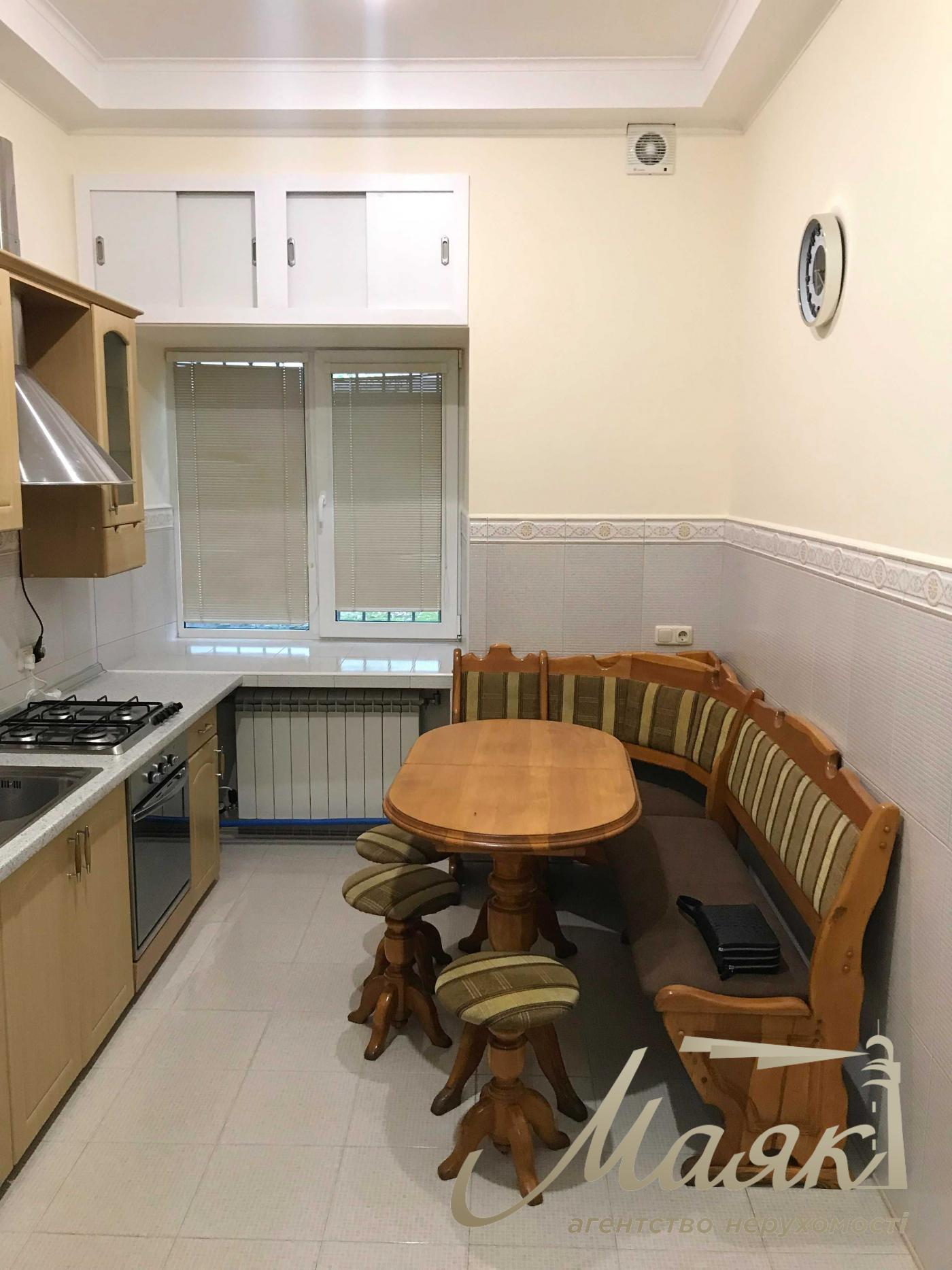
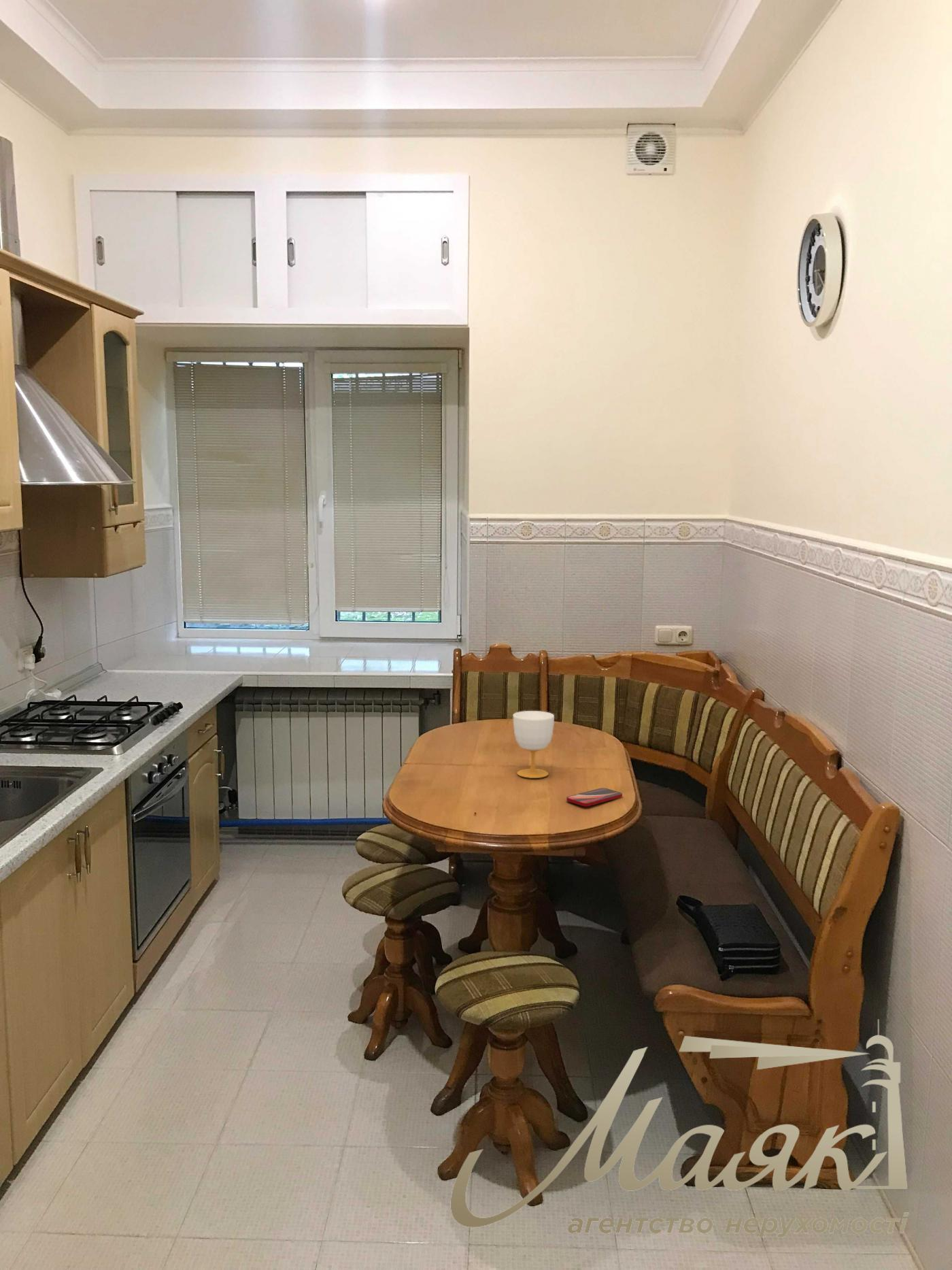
+ cup (533, 744)
+ smartphone (594, 797)
